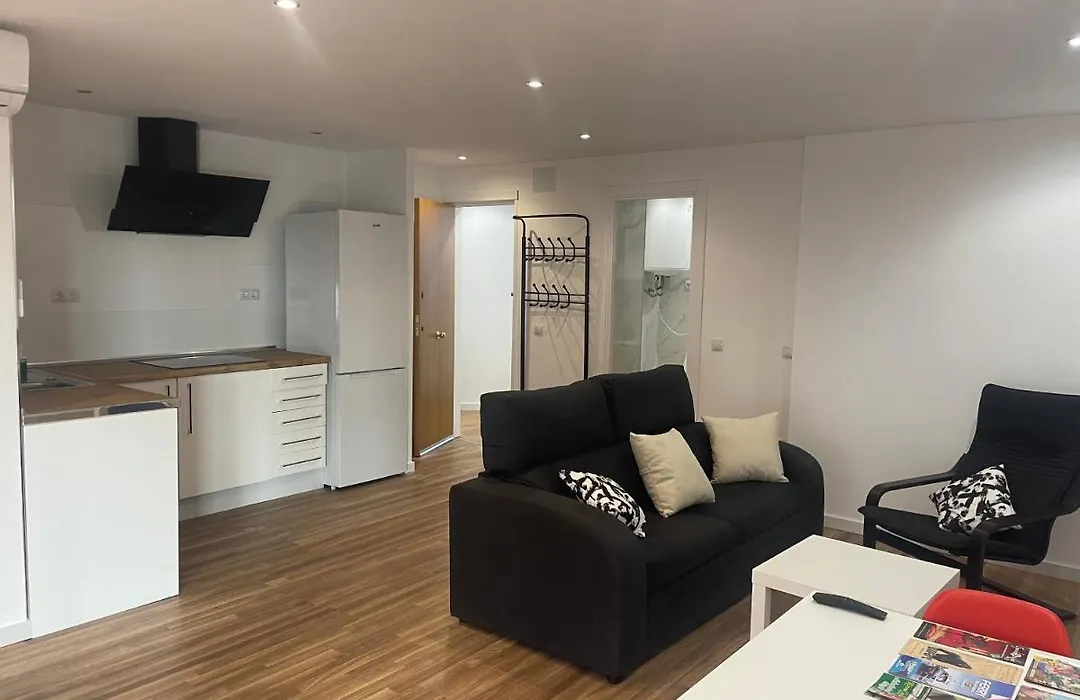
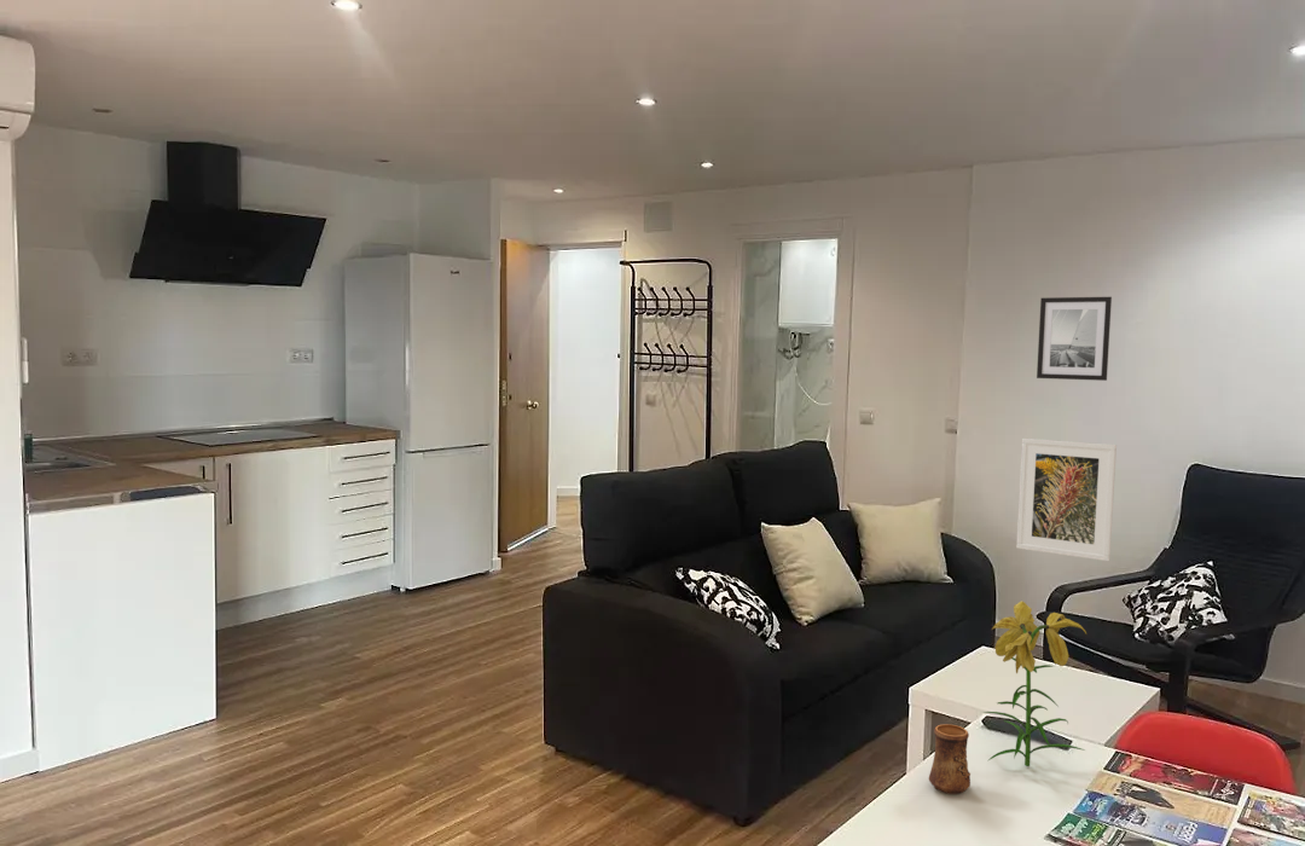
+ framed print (1065, 498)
+ cup (950, 759)
+ flower (1034, 689)
+ wall art (1073, 338)
